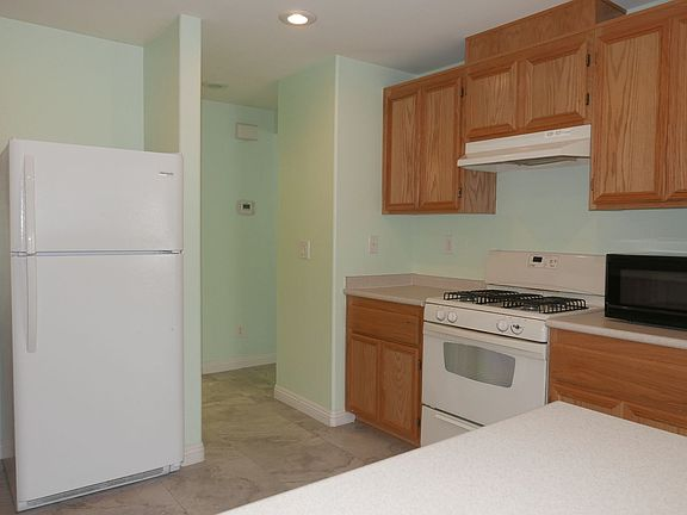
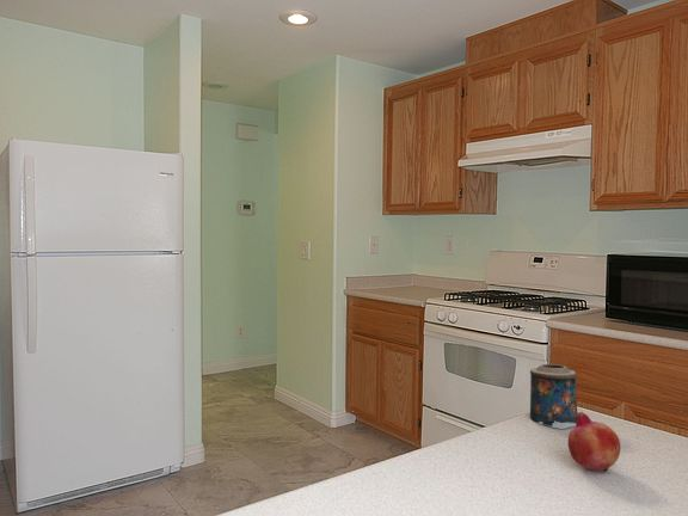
+ fruit (594, 442)
+ candle (560, 393)
